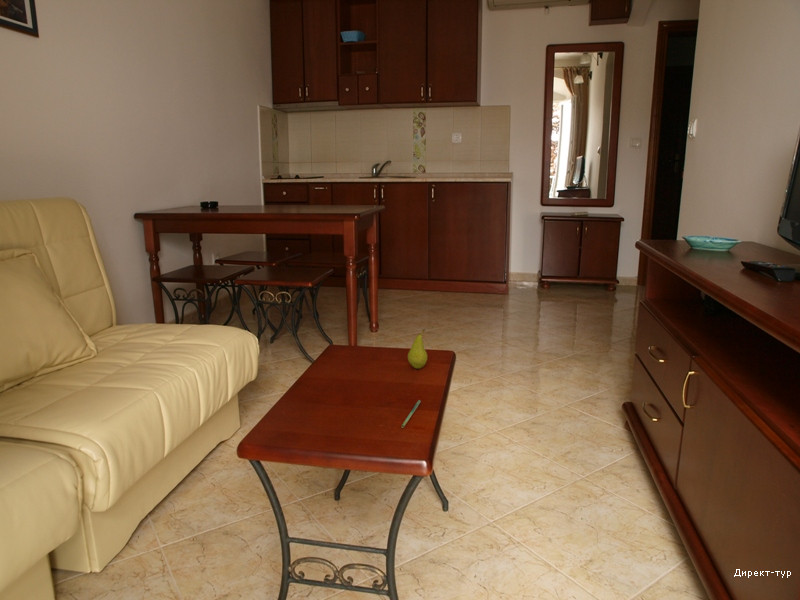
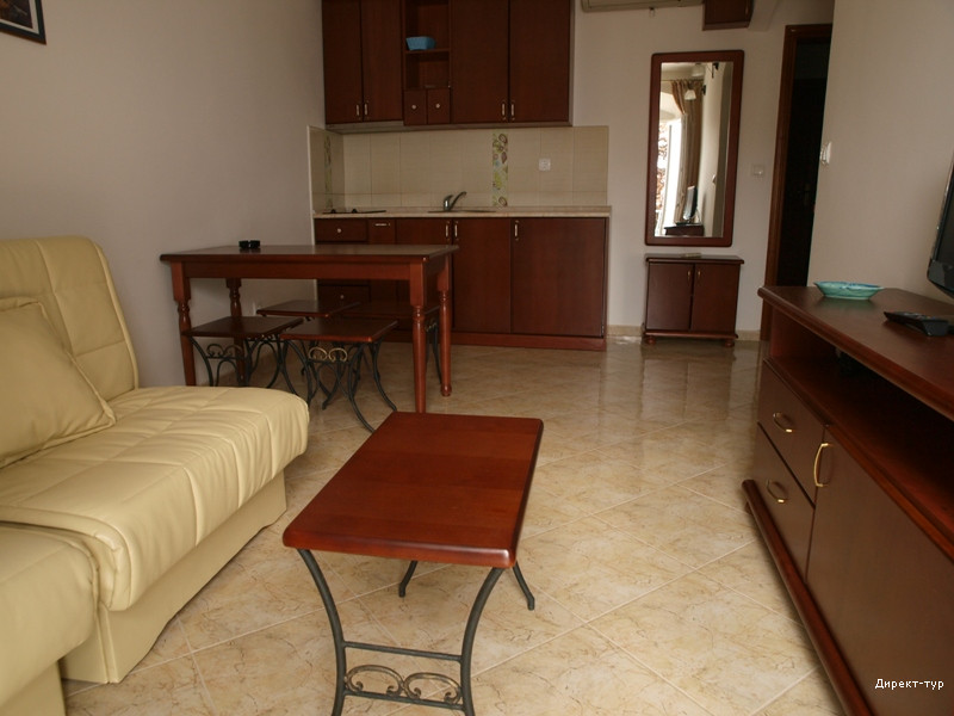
- fruit (417, 348)
- pen (411, 413)
